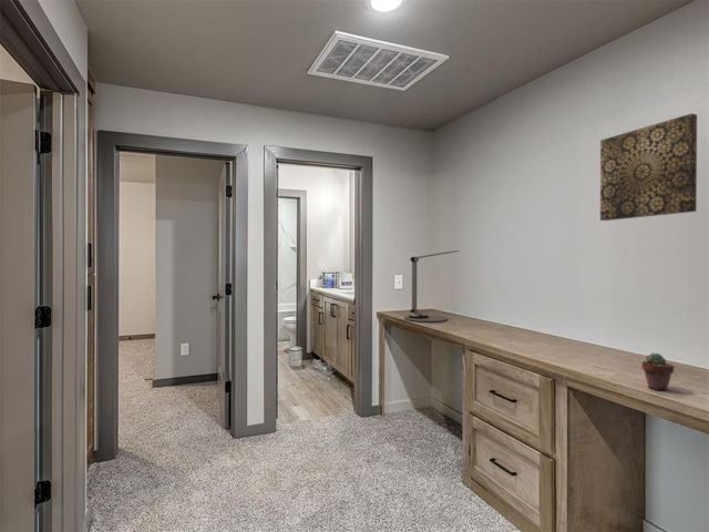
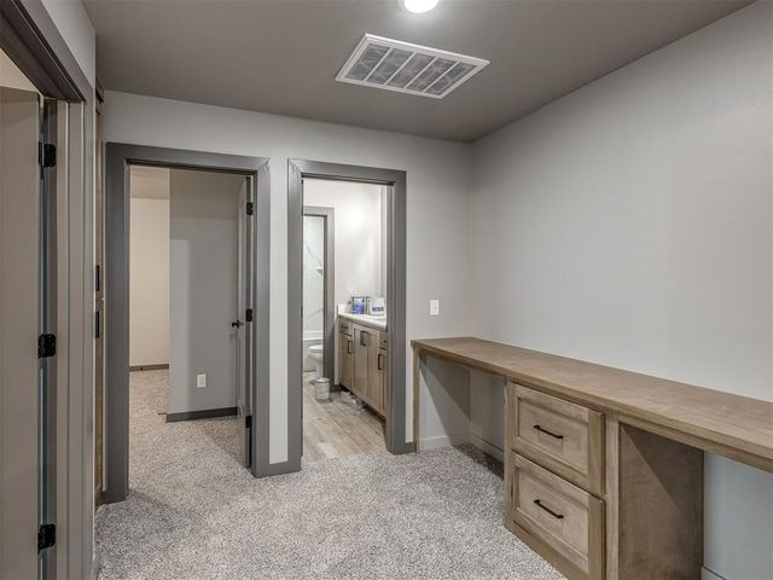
- wall art (644, 172)
- desk lamp (415, 284)
- potted succulent (657, 370)
